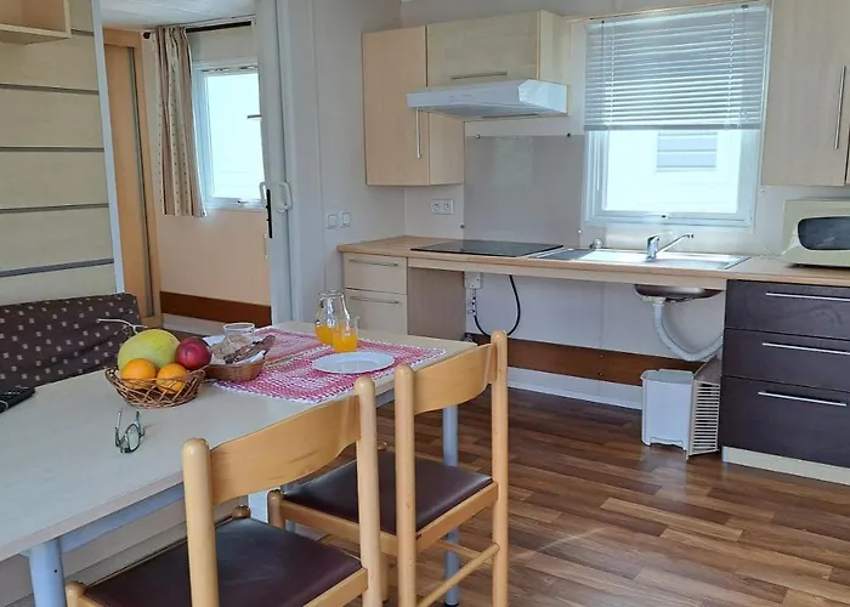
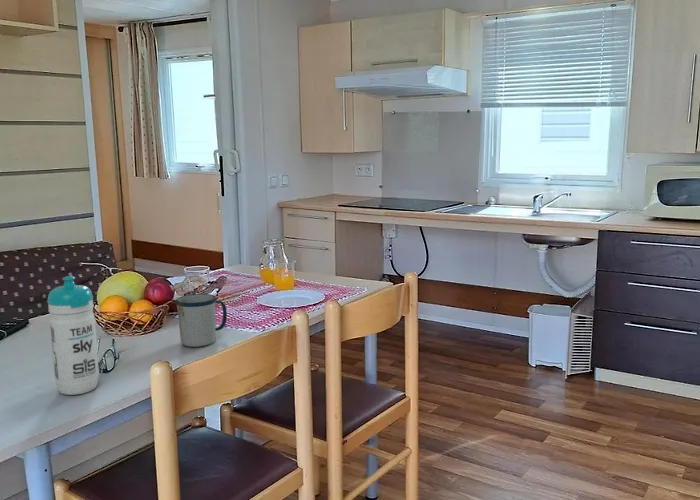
+ water bottle (73, 333)
+ mug (201, 319)
